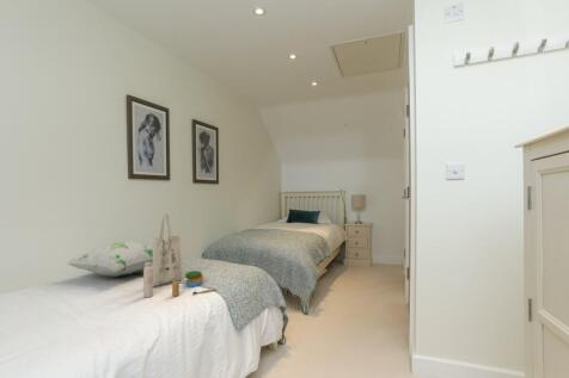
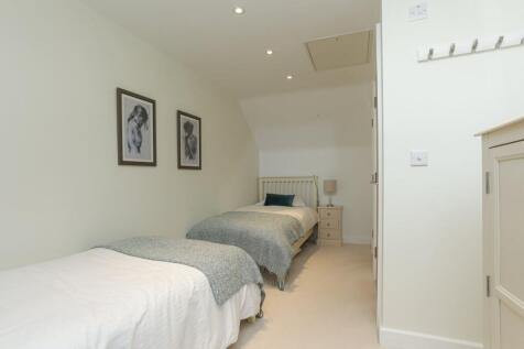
- decorative pillow (122, 258)
- tote bag (176, 252)
